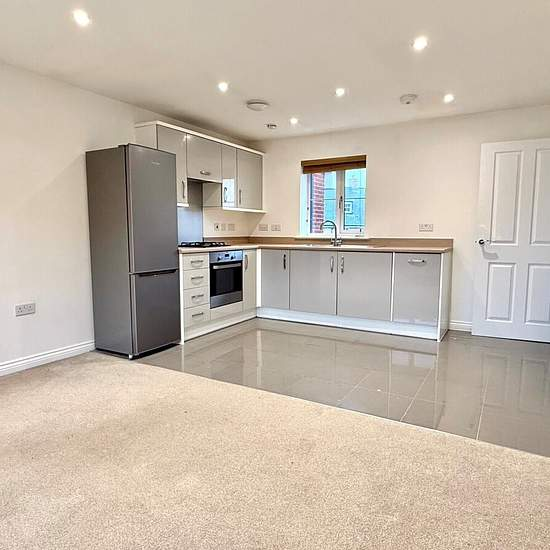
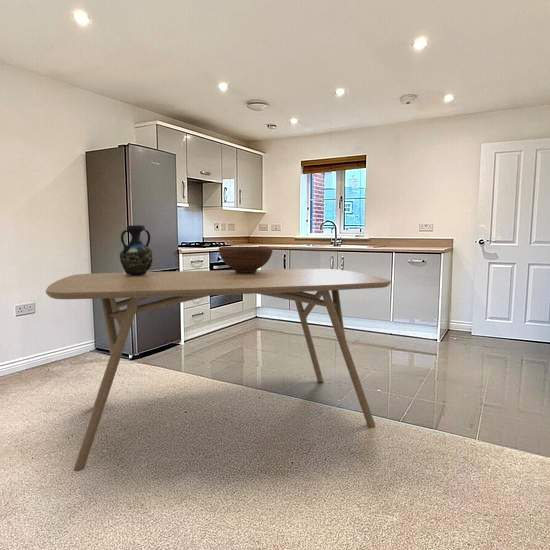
+ vase (136, 249)
+ fruit bowl (245, 259)
+ dining table (227, 294)
